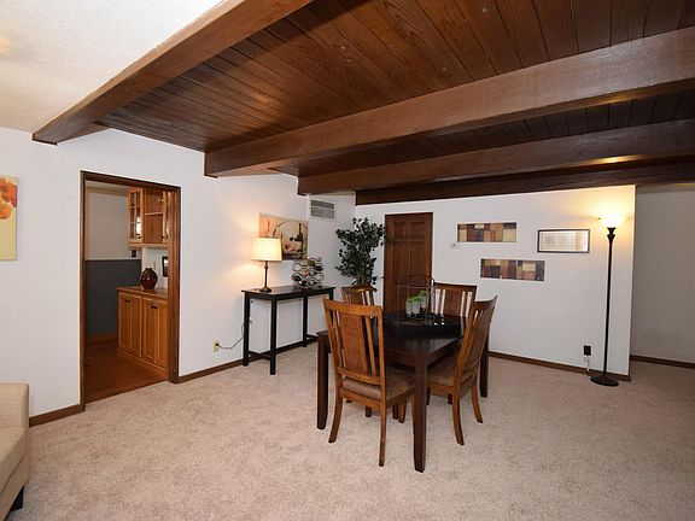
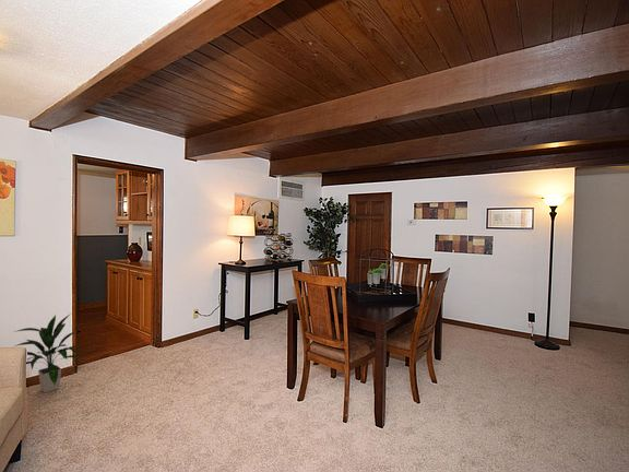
+ indoor plant (48, 353)
